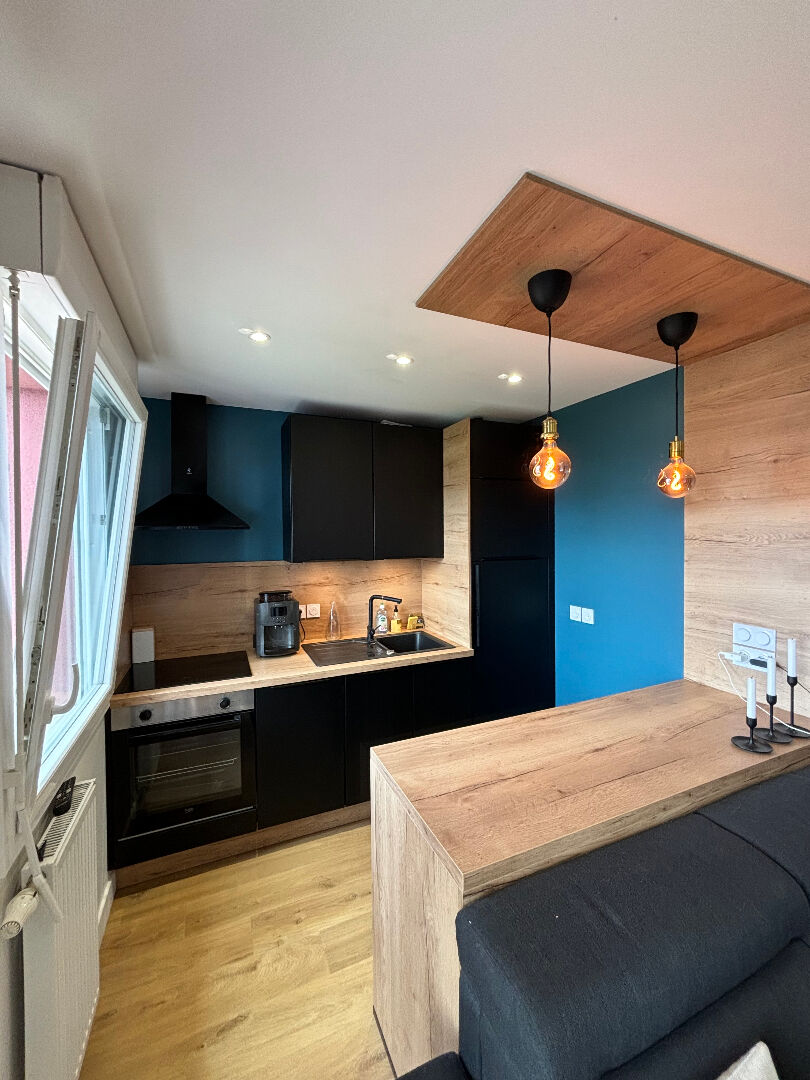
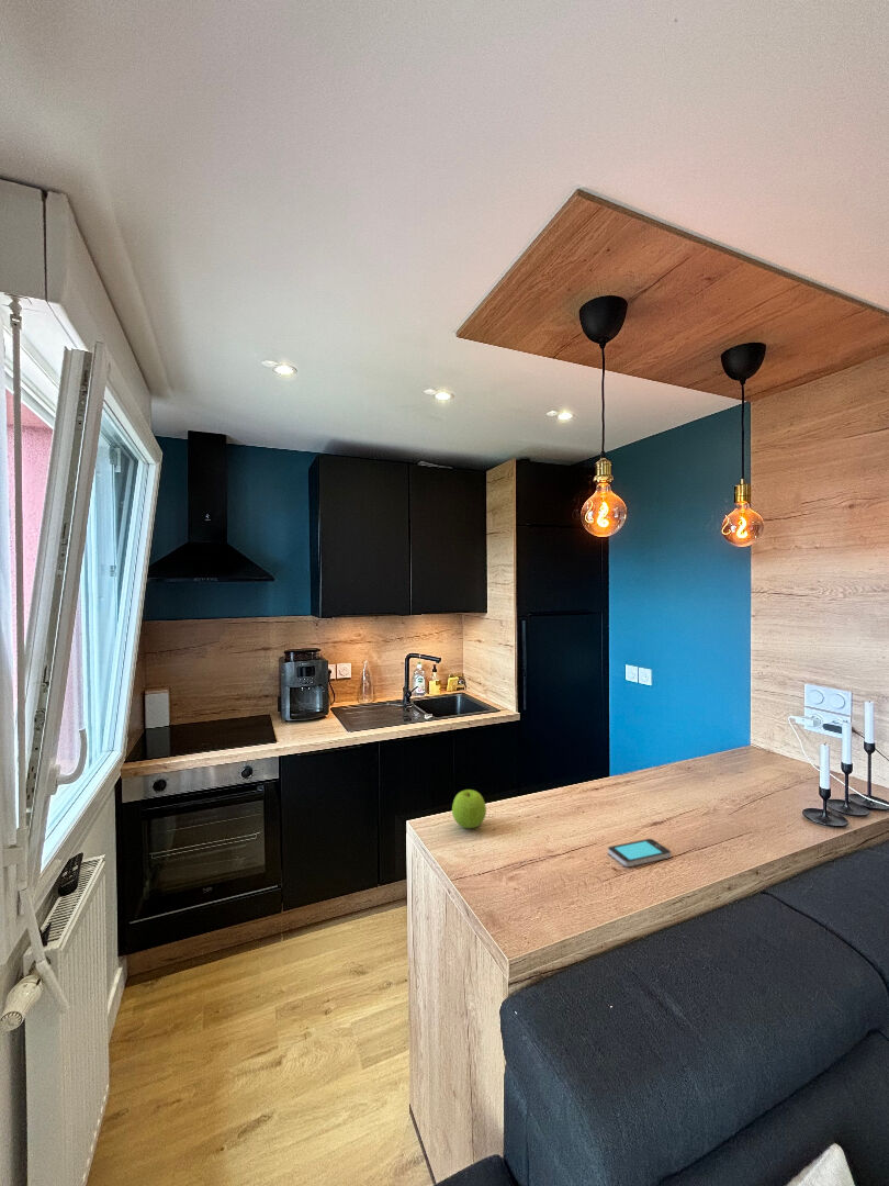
+ smartphone (639, 851)
+ apple (469, 809)
